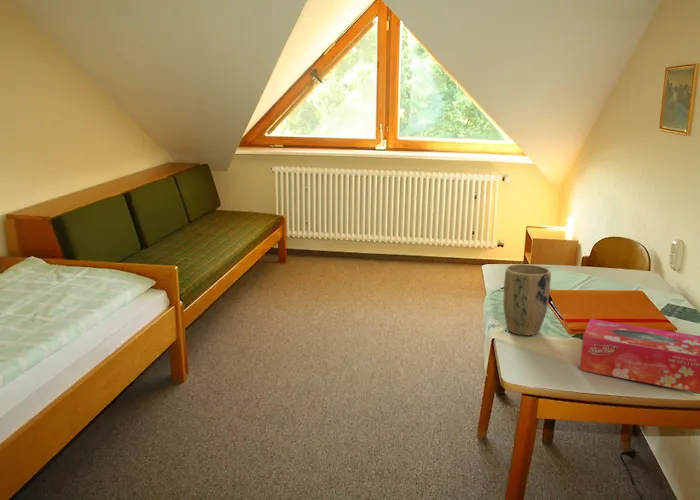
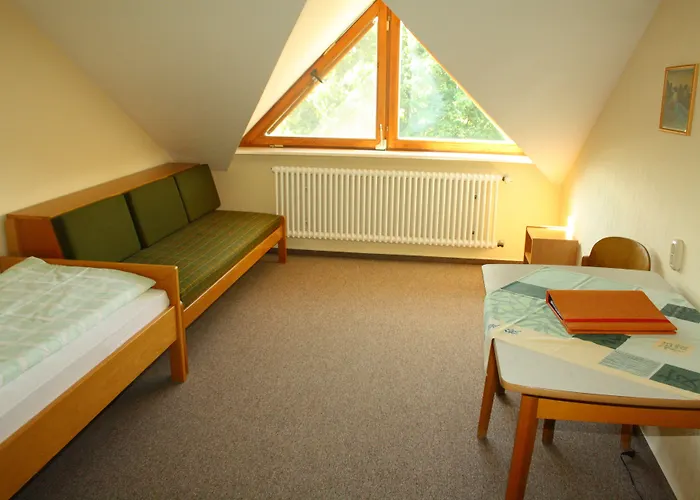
- plant pot (525, 300)
- tissue box (641, 353)
